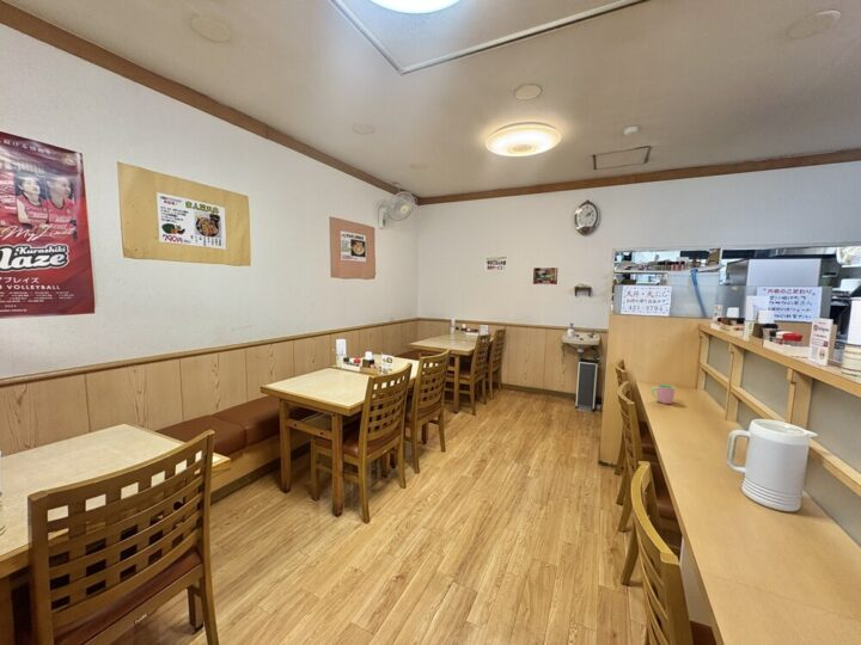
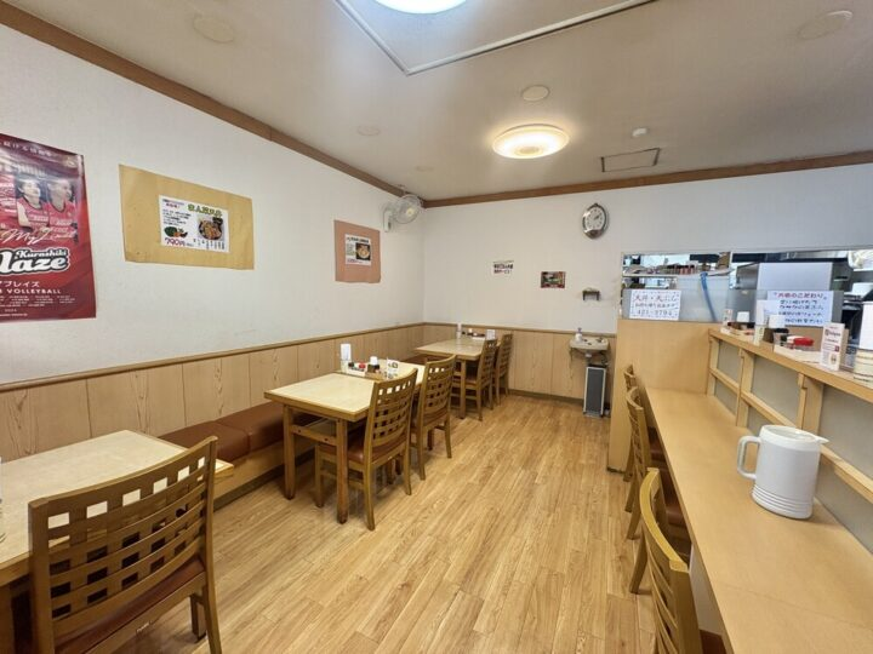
- cup (662, 393)
